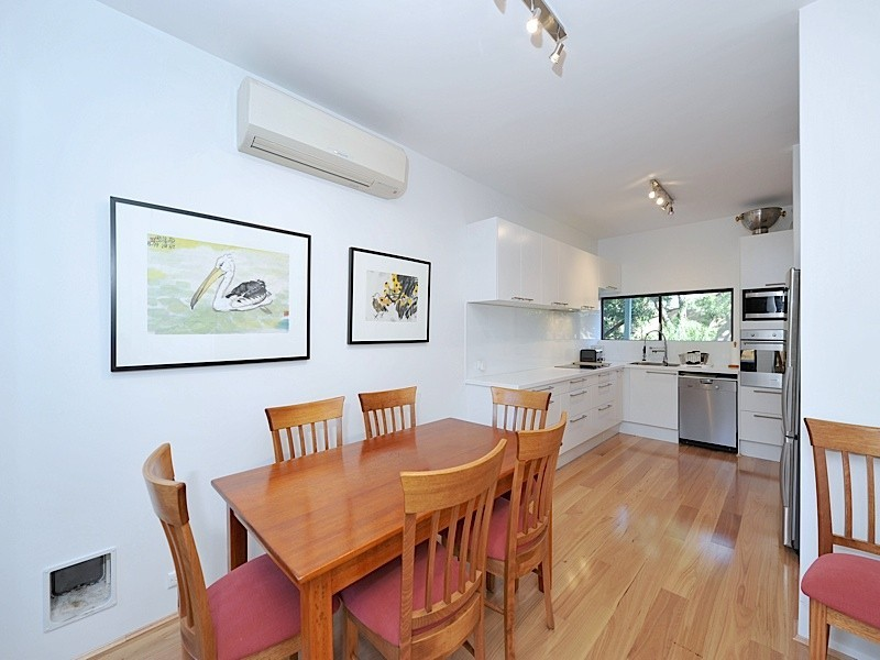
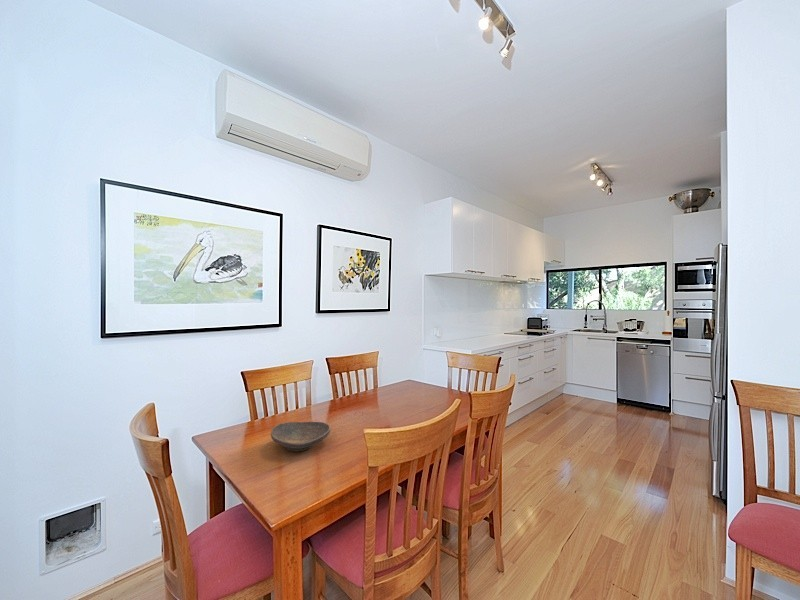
+ decorative bowl (301, 436)
